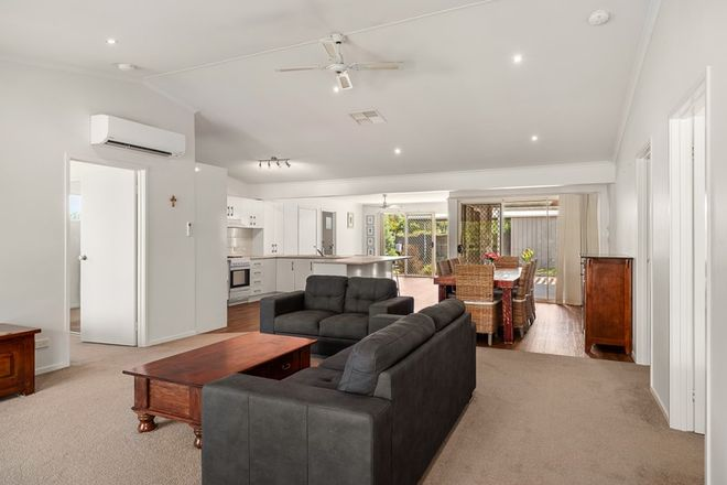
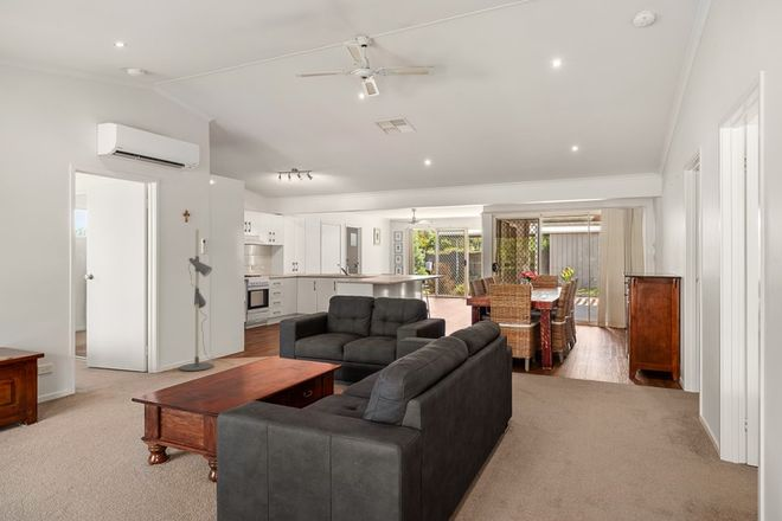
+ floor lamp (205, 301)
